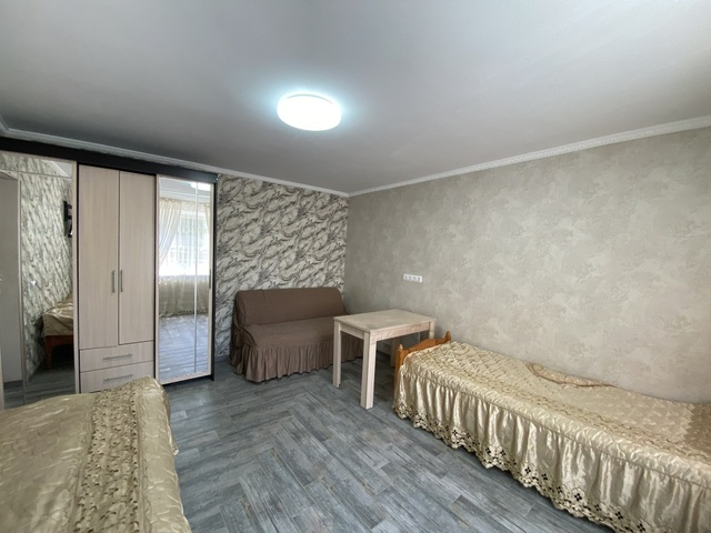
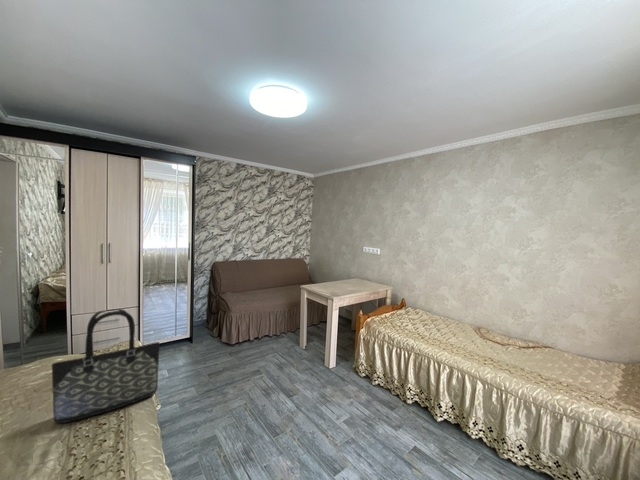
+ tote bag (110, 358)
